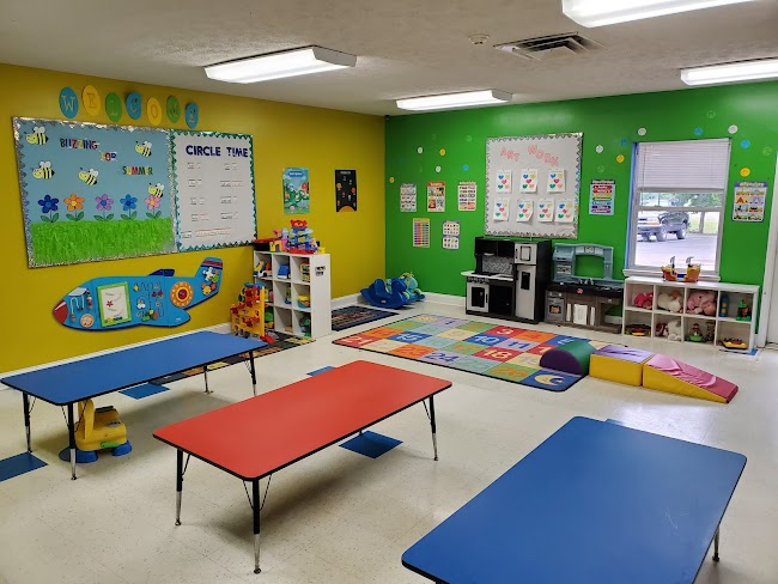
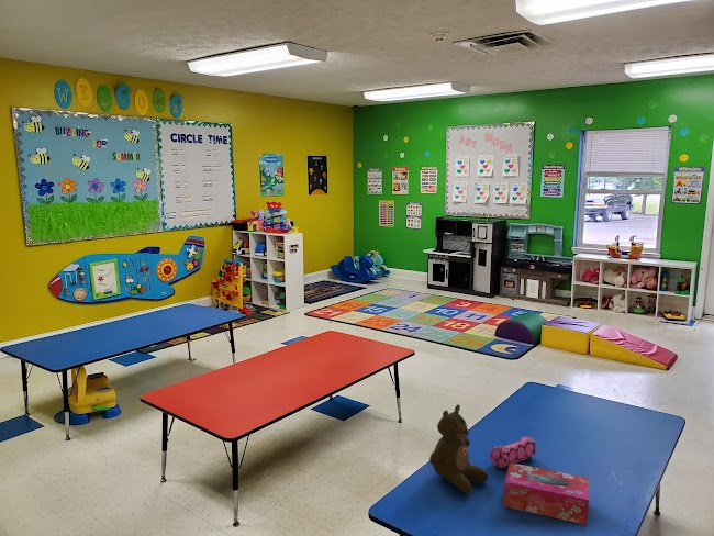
+ tissue box (546, 492)
+ teddy bear (459, 445)
+ pencil case (514, 450)
